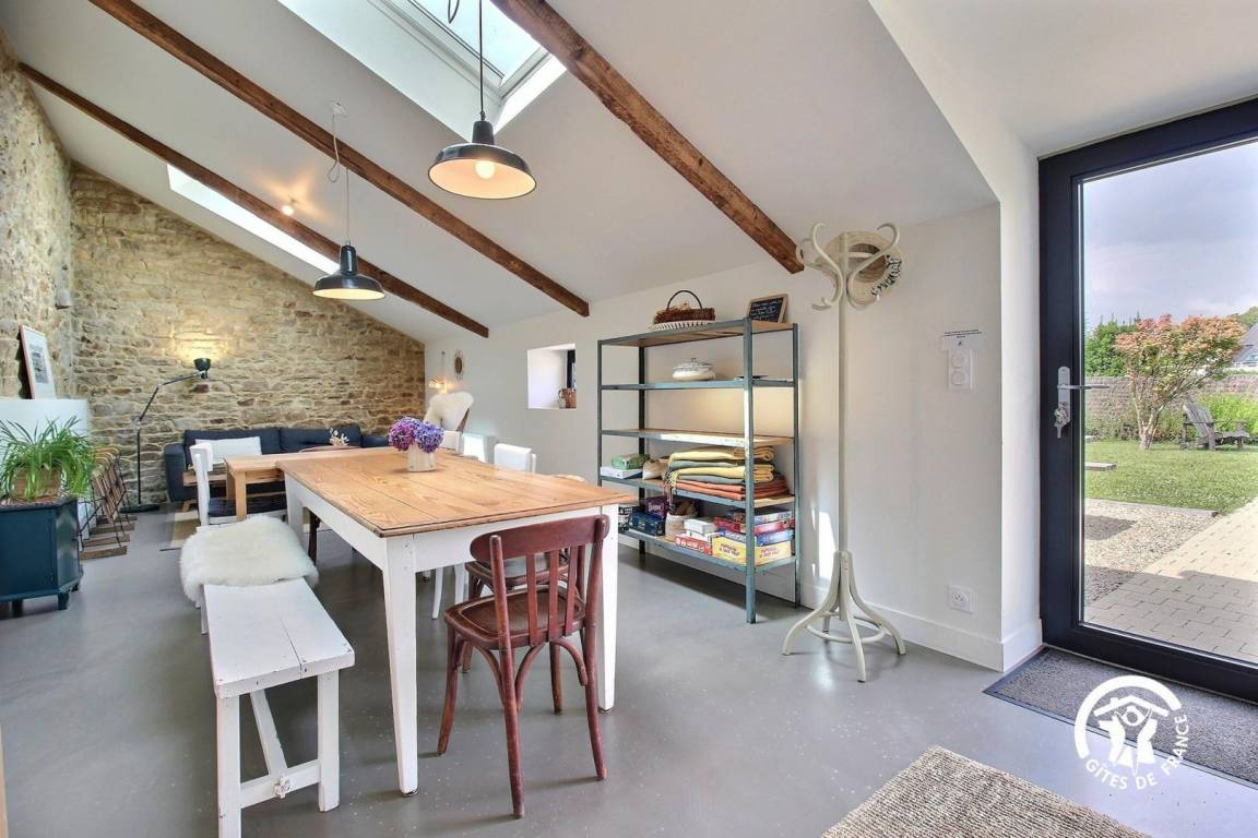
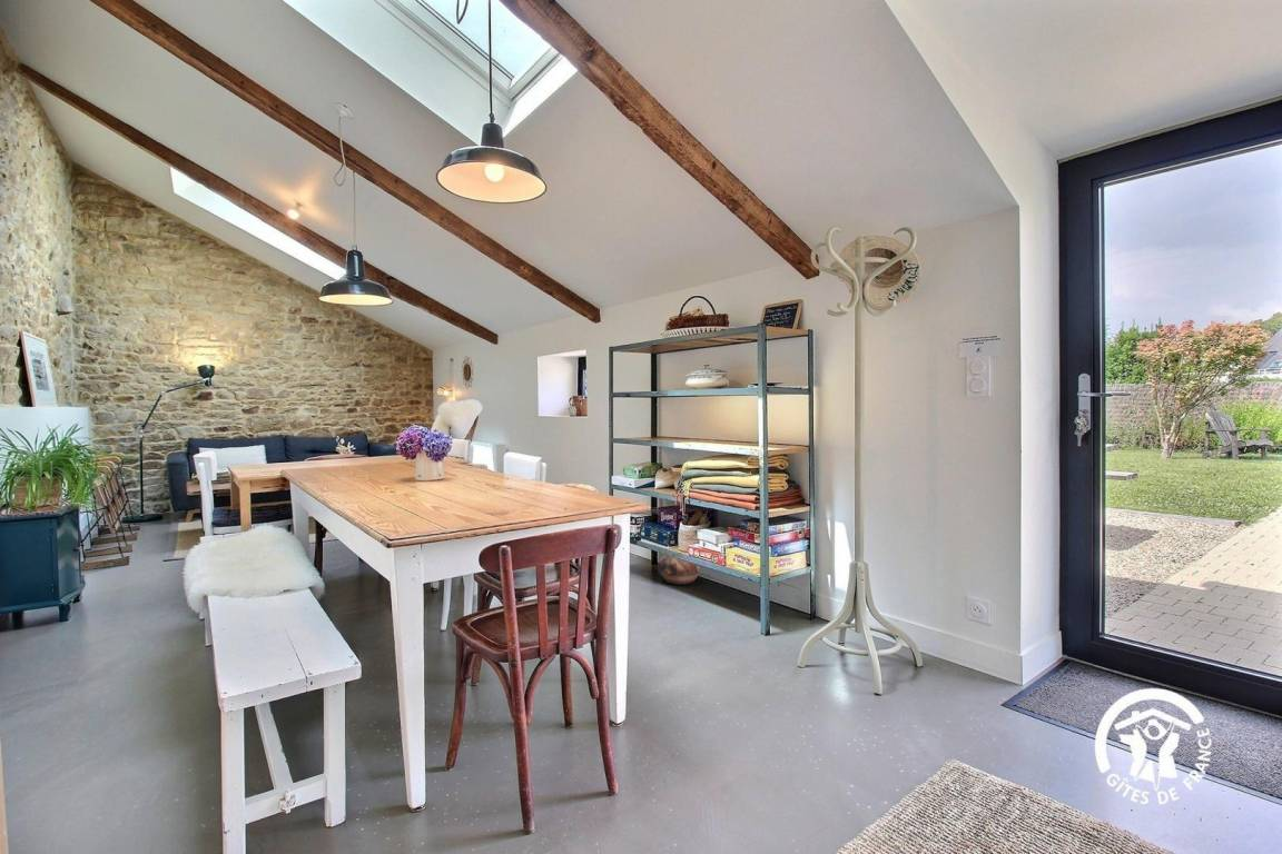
+ ceramic pot (679, 558)
